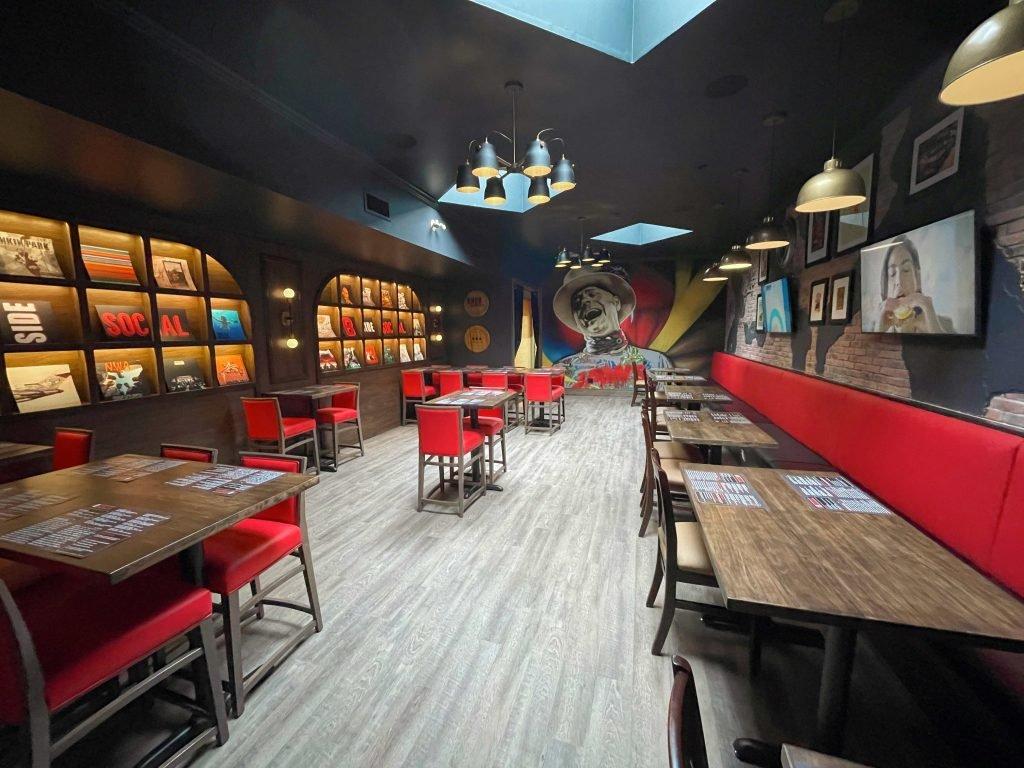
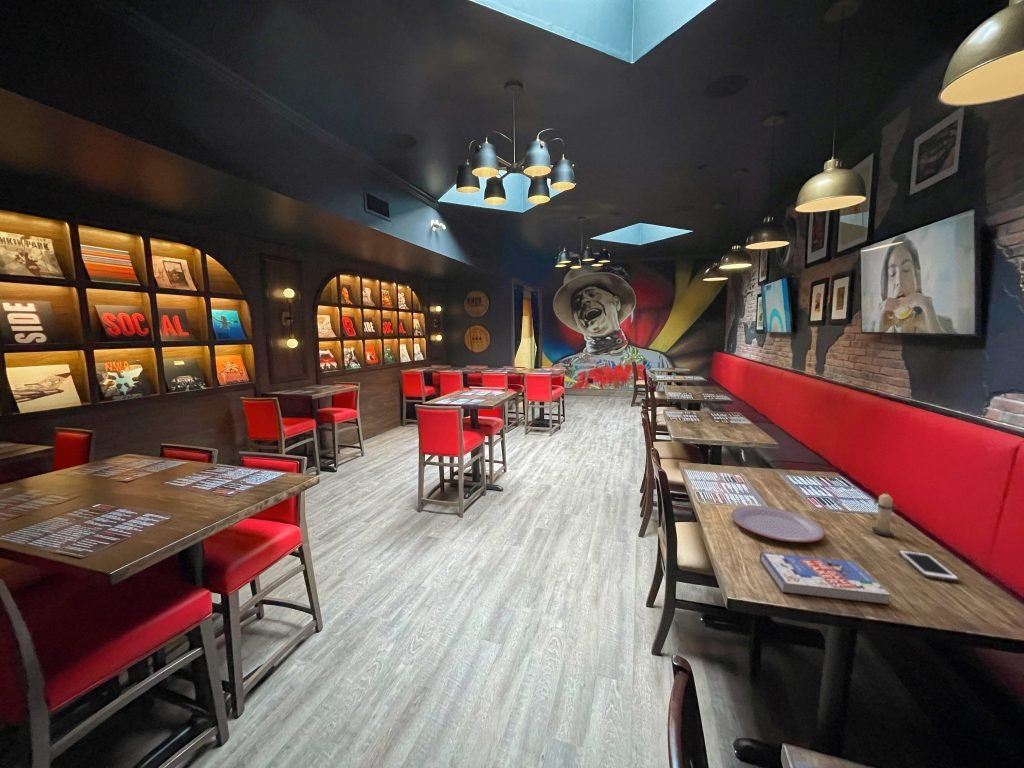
+ candle (884, 512)
+ cell phone (926, 565)
+ plate (775, 525)
+ book (818, 575)
